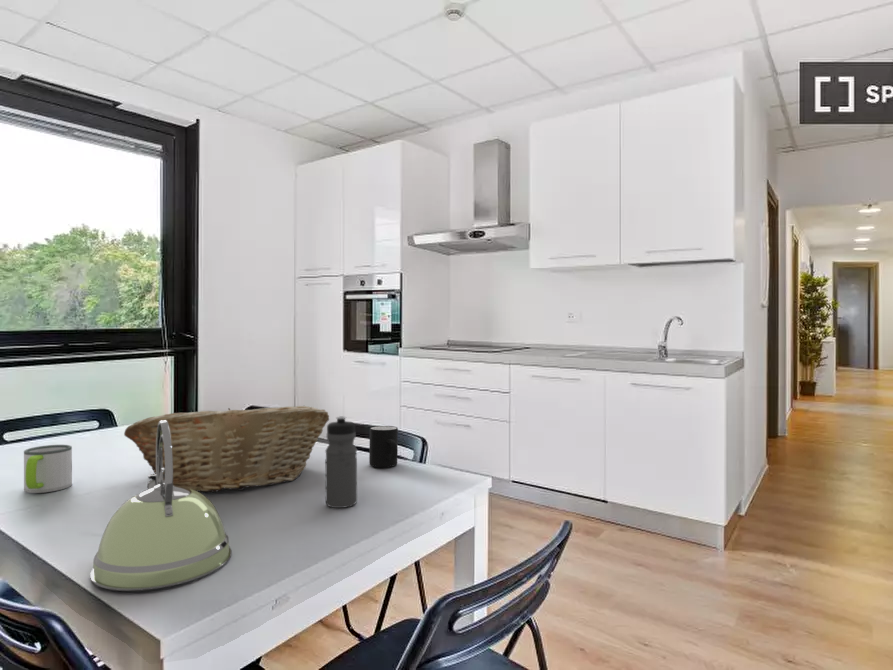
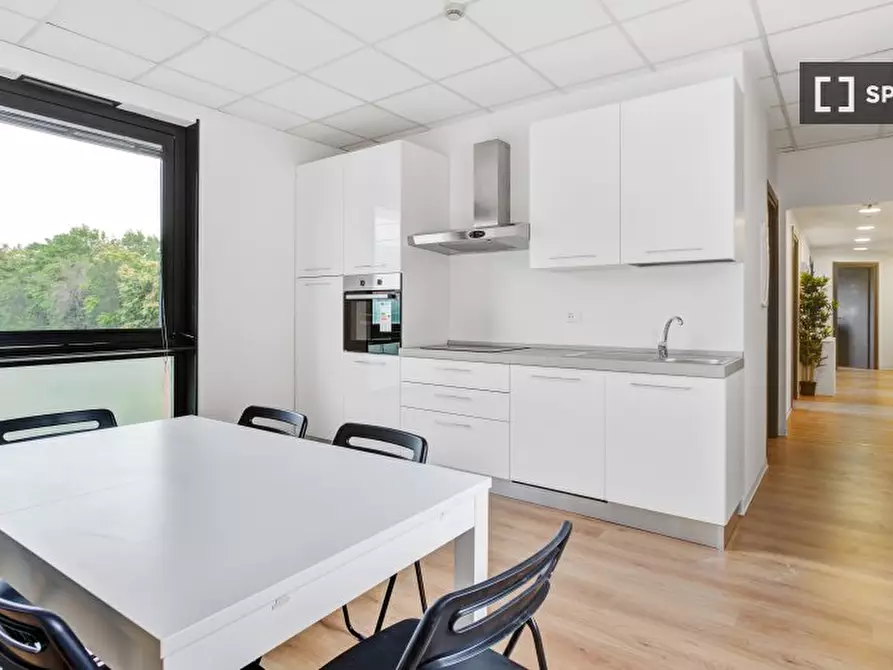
- water bottle (341, 460)
- fruit basket (233, 440)
- kettle (163, 489)
- mug (386, 447)
- mug (44, 469)
